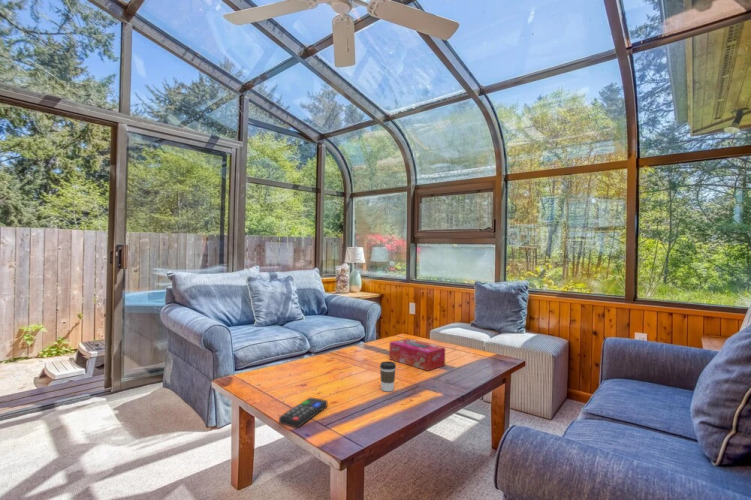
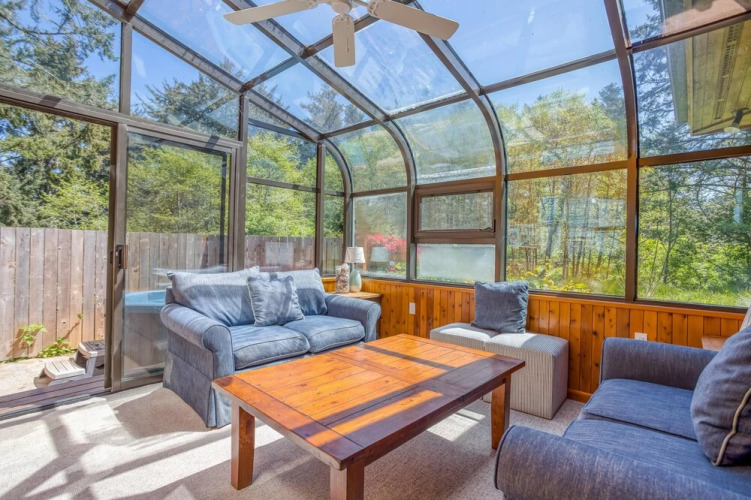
- remote control (304, 410)
- tissue box (416, 353)
- coffee cup (387, 376)
